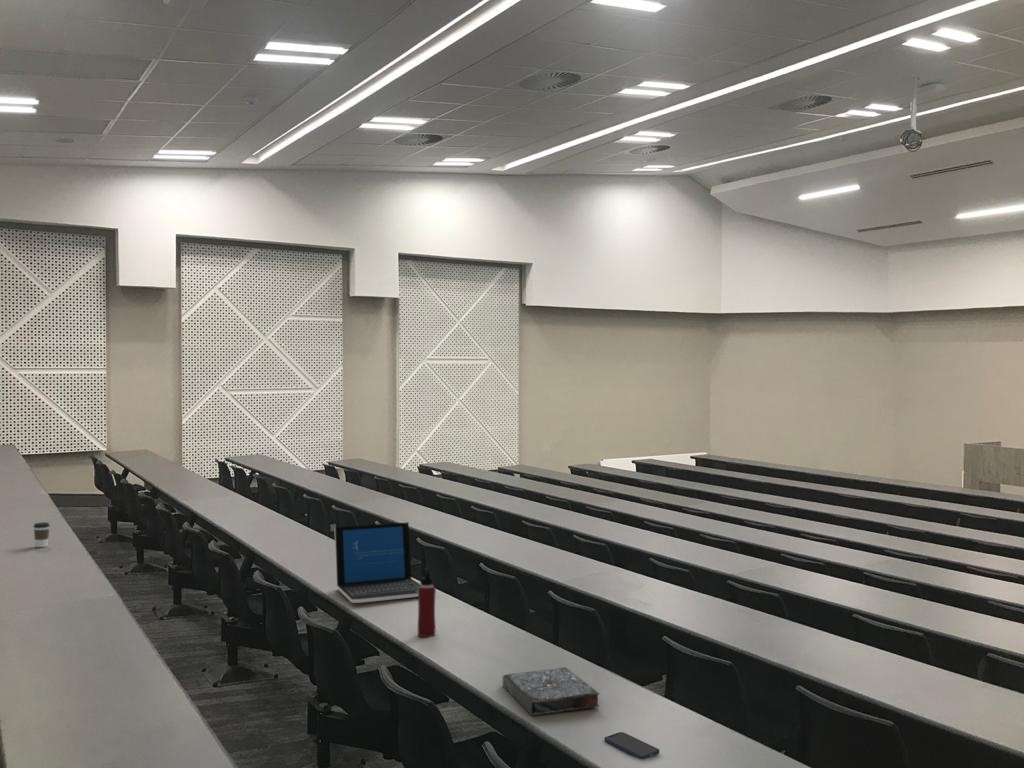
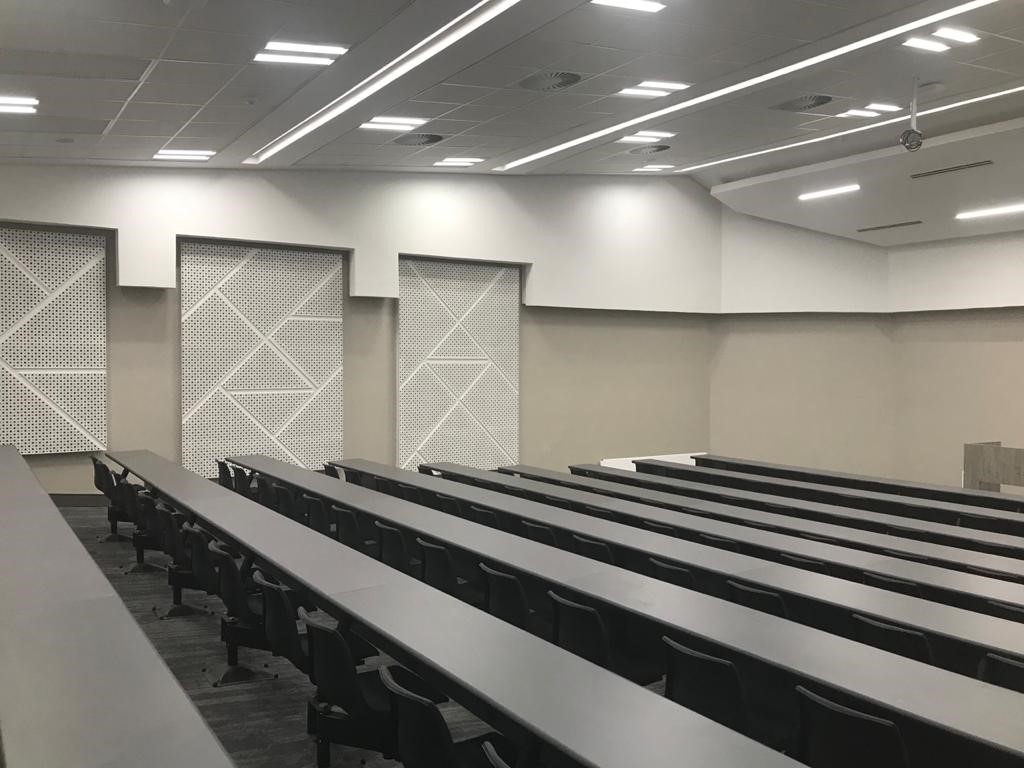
- smartphone (631, 745)
- laptop (381, 560)
- water bottle (426, 601)
- book (549, 689)
- coffee cup (41, 534)
